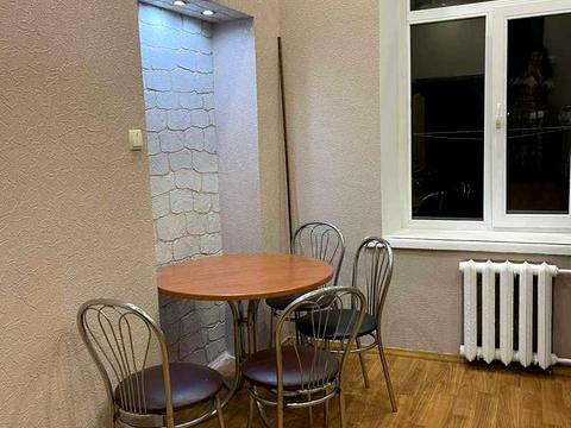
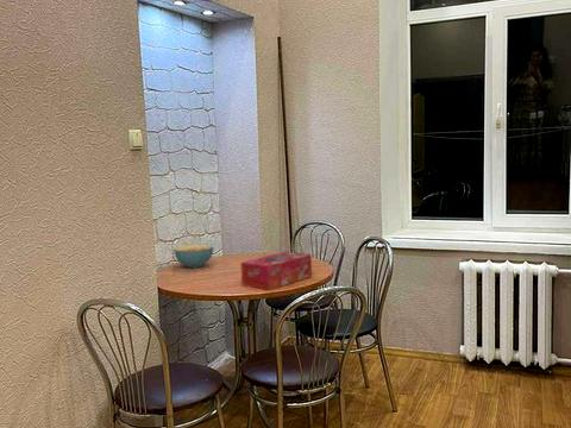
+ cereal bowl (194, 257)
+ tissue box (277, 269)
